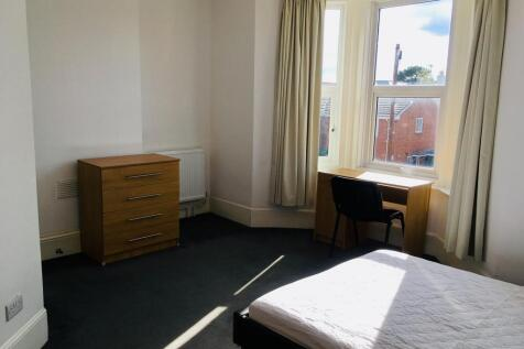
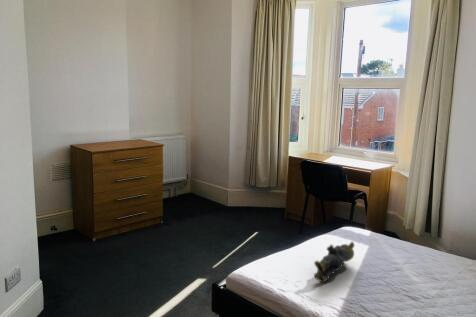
+ teddy bear (333, 257)
